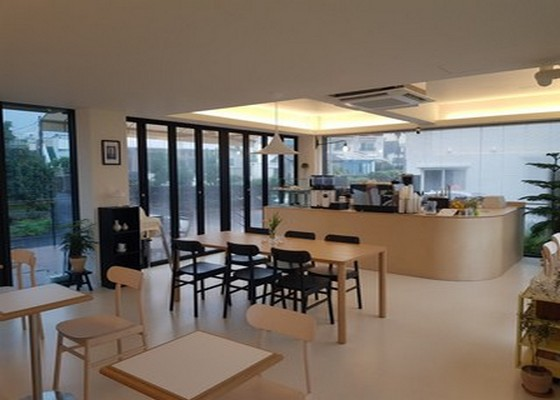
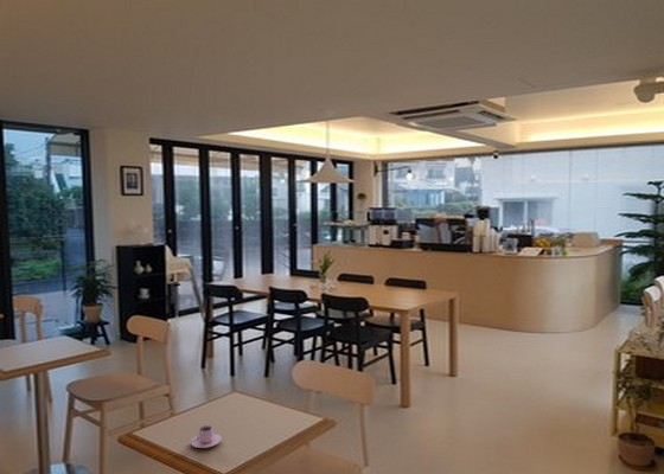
+ teacup (205, 425)
